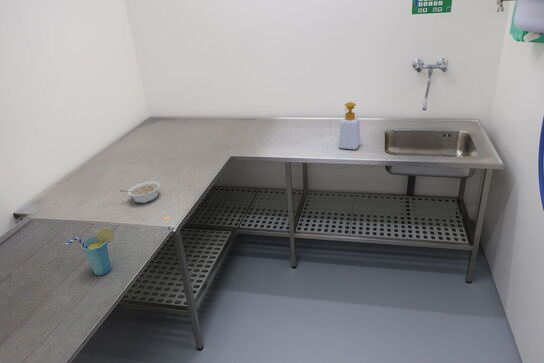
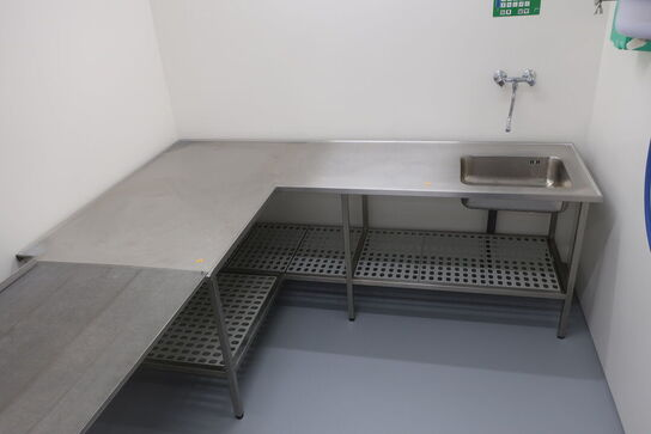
- soap bottle (348, 126)
- cup (94, 252)
- legume (143, 192)
